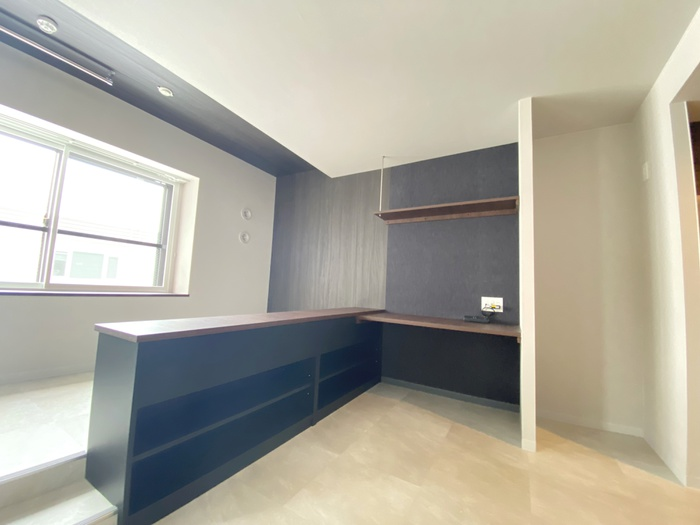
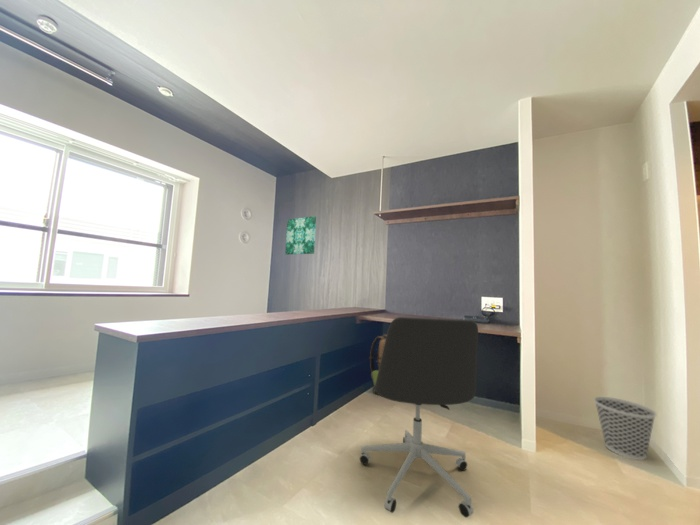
+ backpack (380, 361)
+ wastebasket (624, 428)
+ wall art (300, 236)
+ office chair (418, 392)
